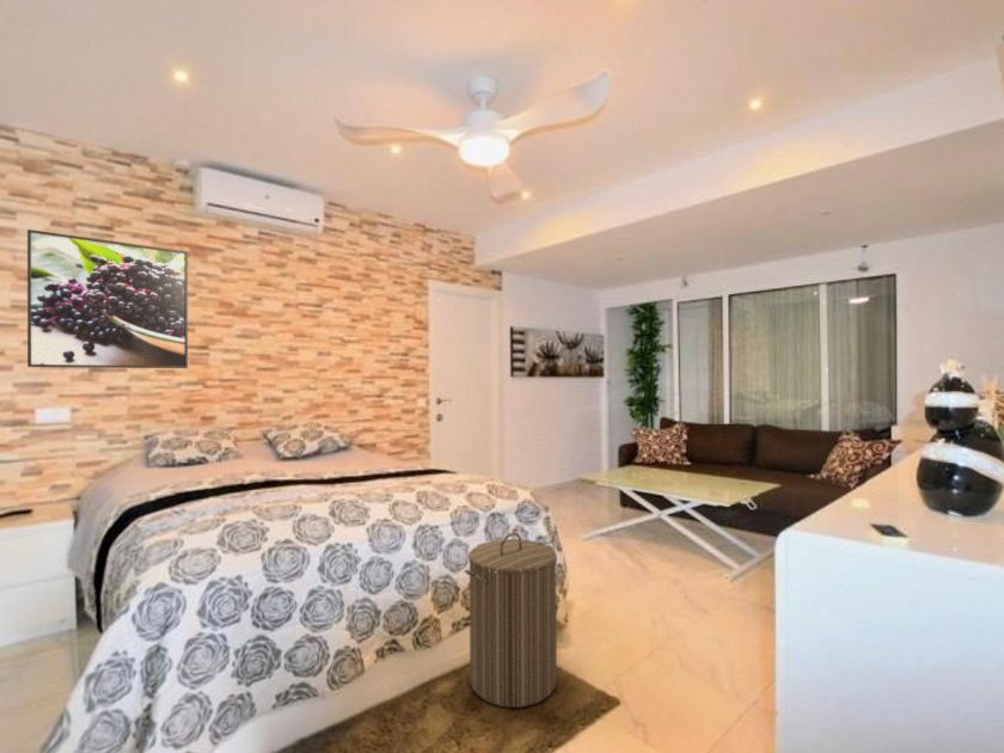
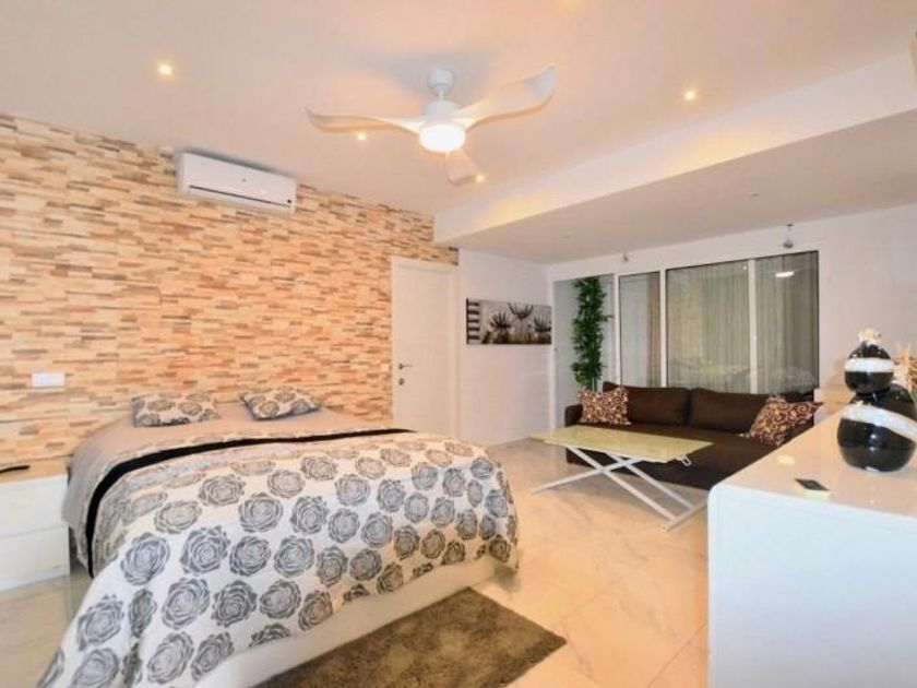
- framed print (114, 304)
- laundry hamper (513, 606)
